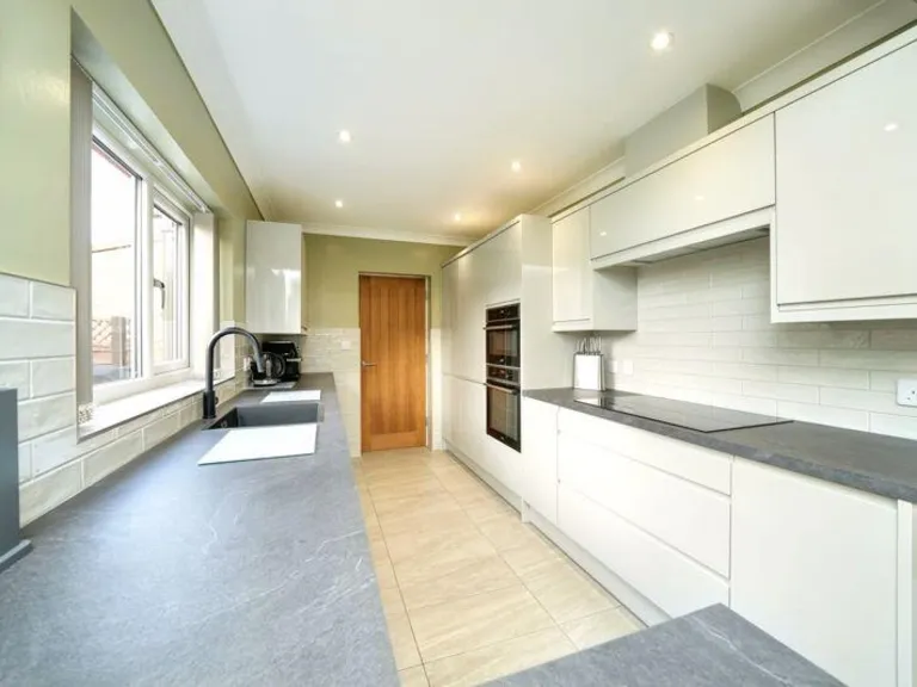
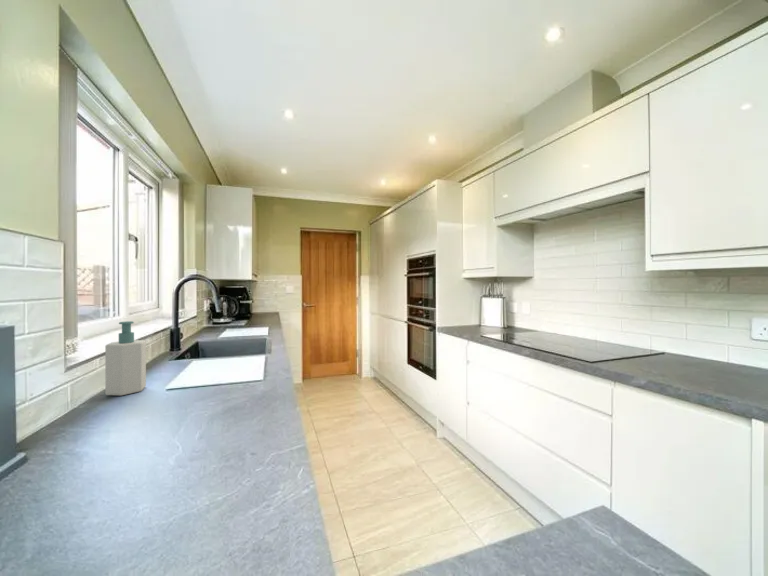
+ soap bottle (126, 356)
